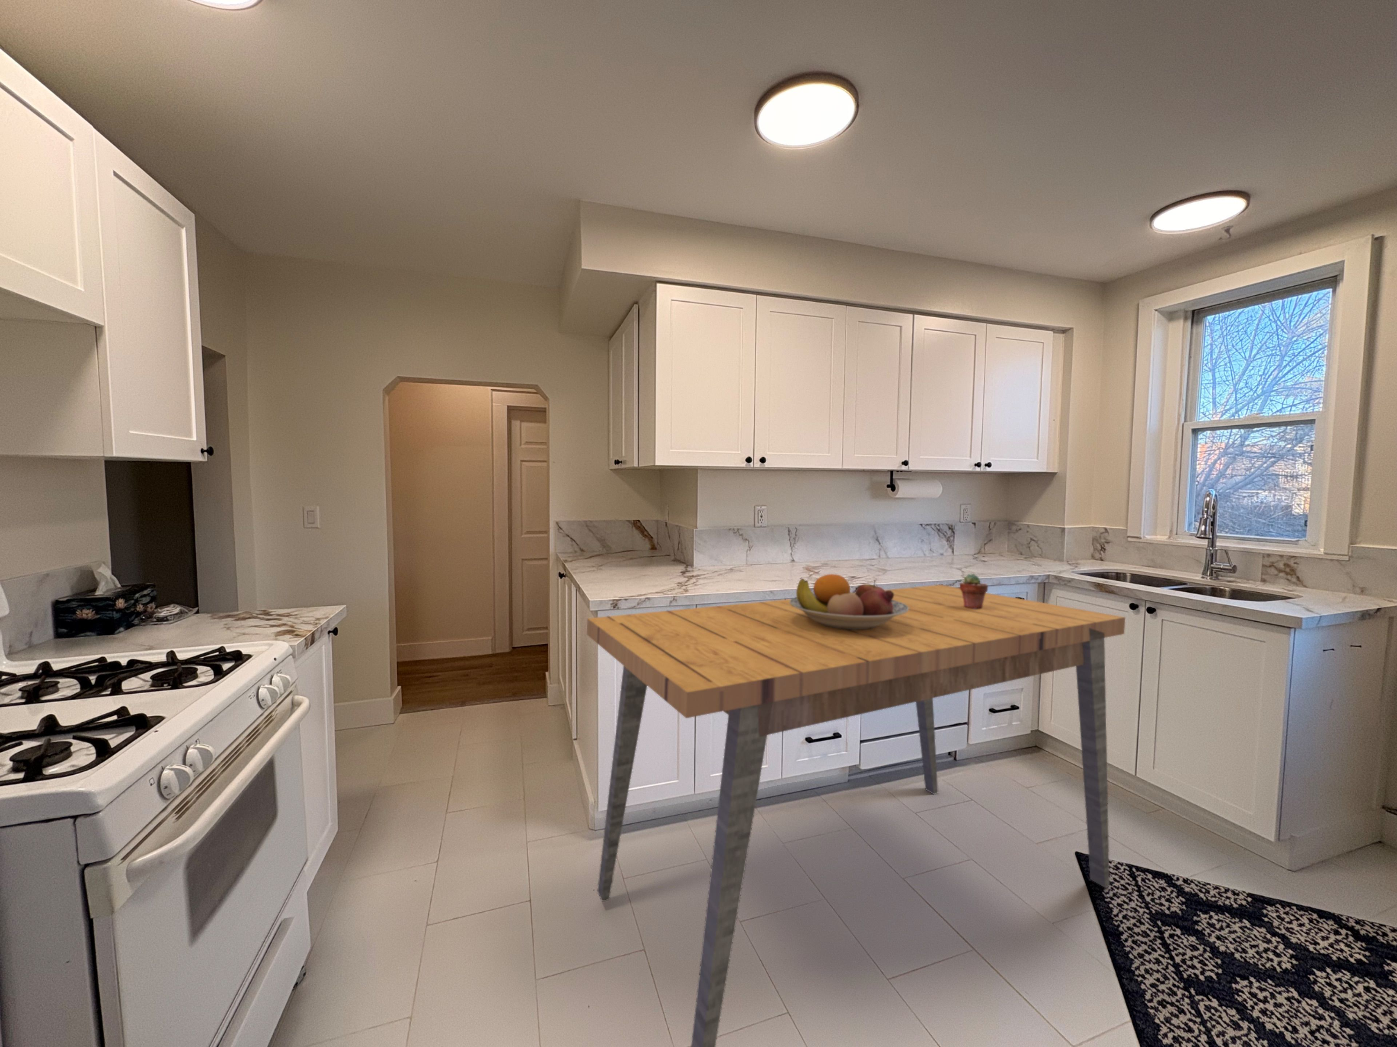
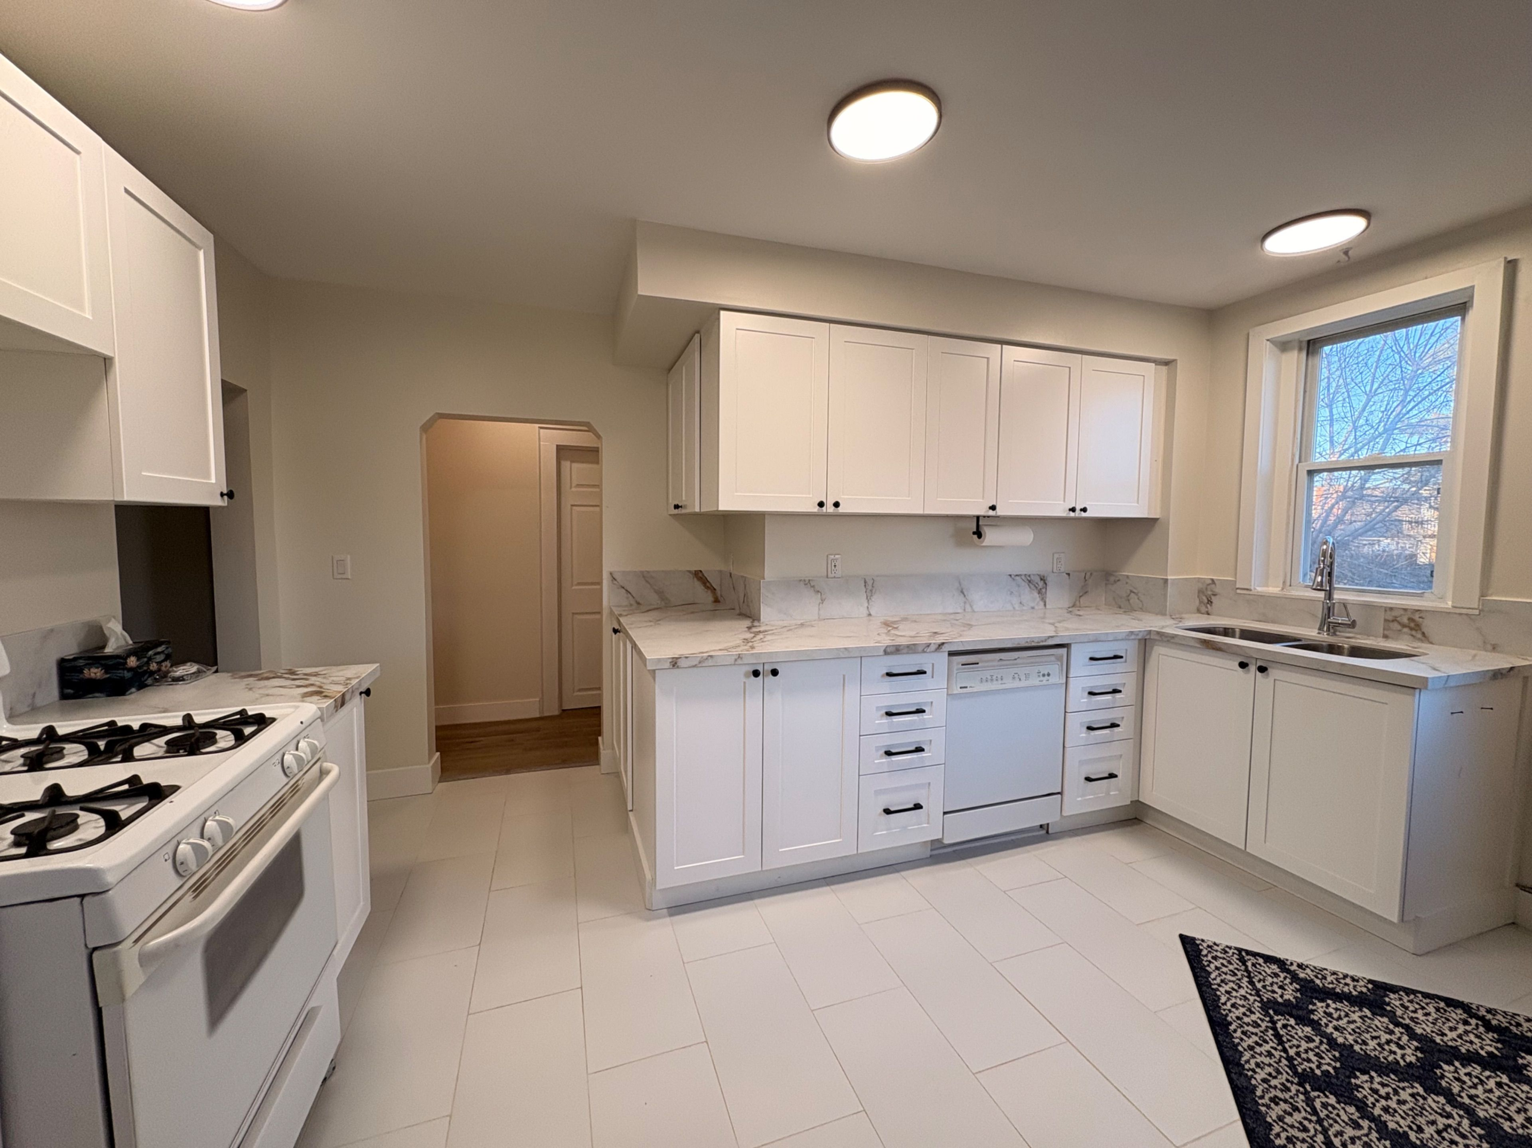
- fruit bowl (847, 598)
- dining table (851, 716)
- potted succulent (974, 589)
